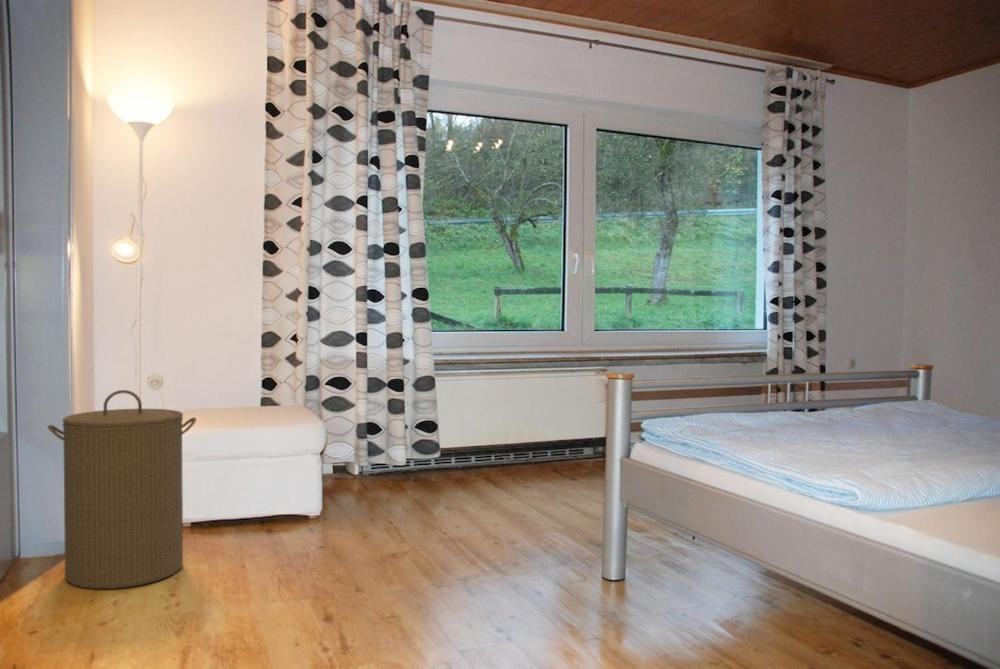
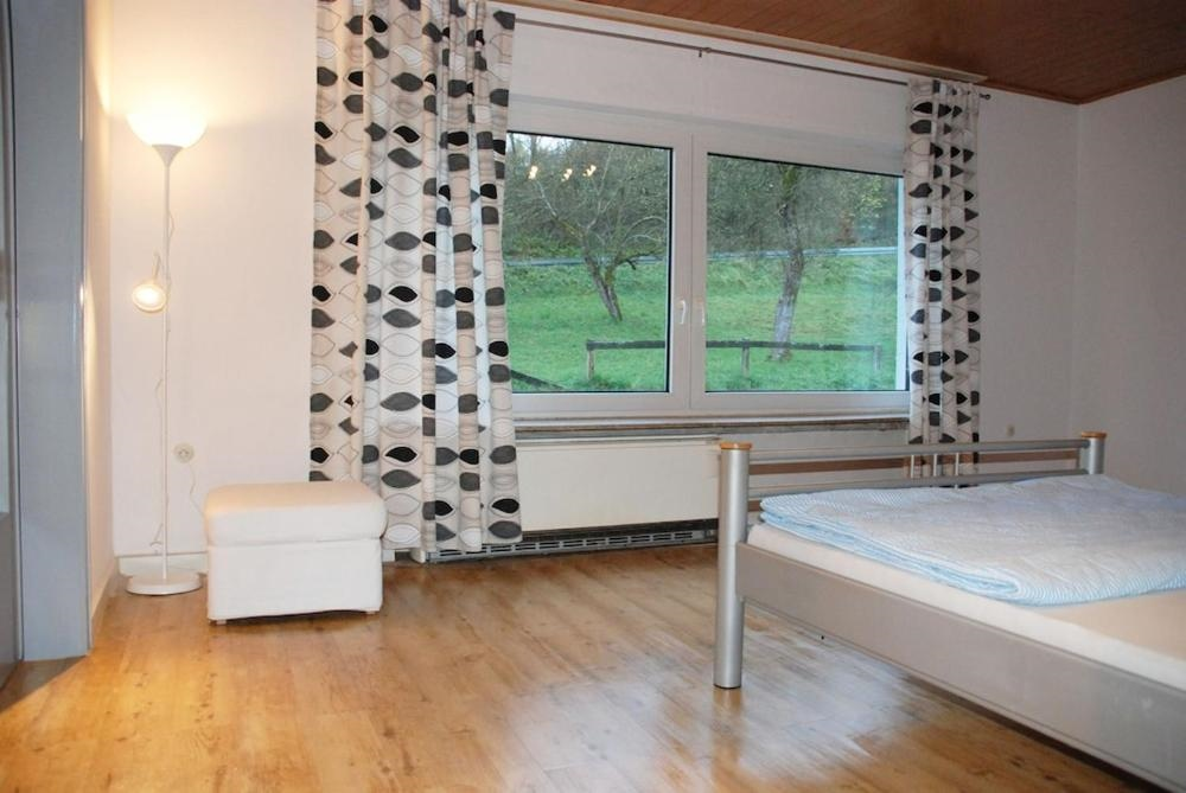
- laundry hamper (125, 480)
